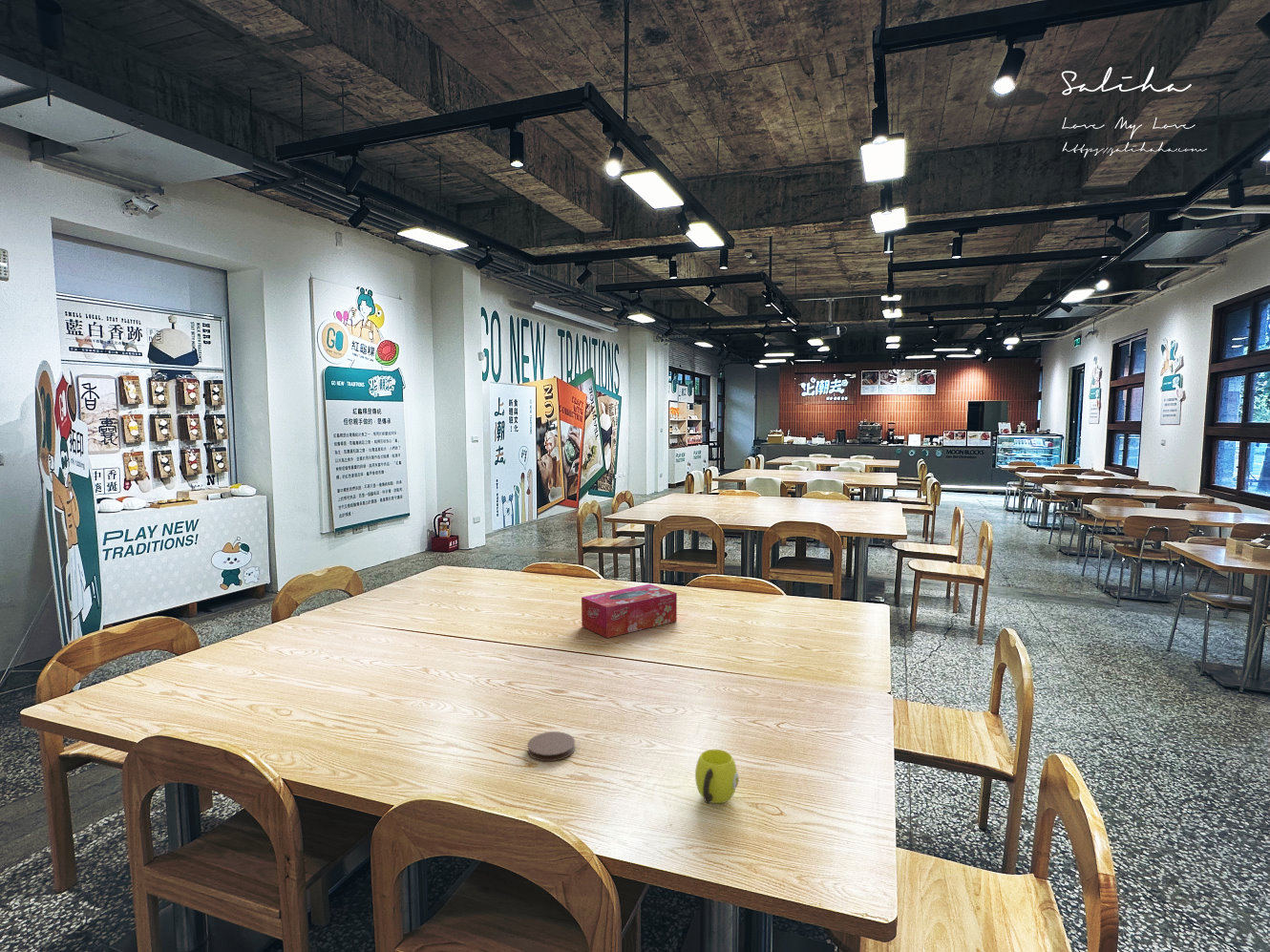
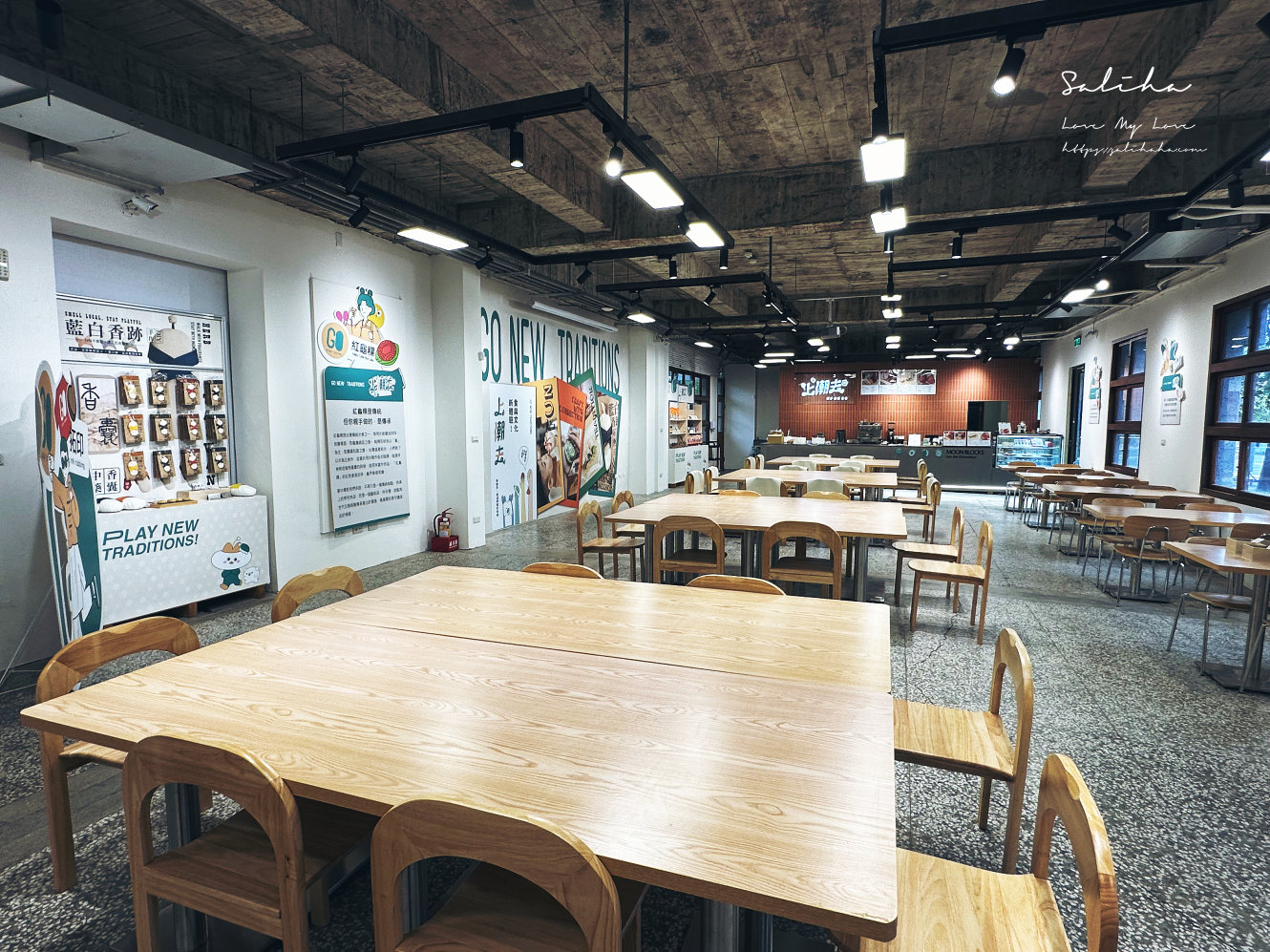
- cup (714, 780)
- coaster (551, 746)
- tissue box (629, 609)
